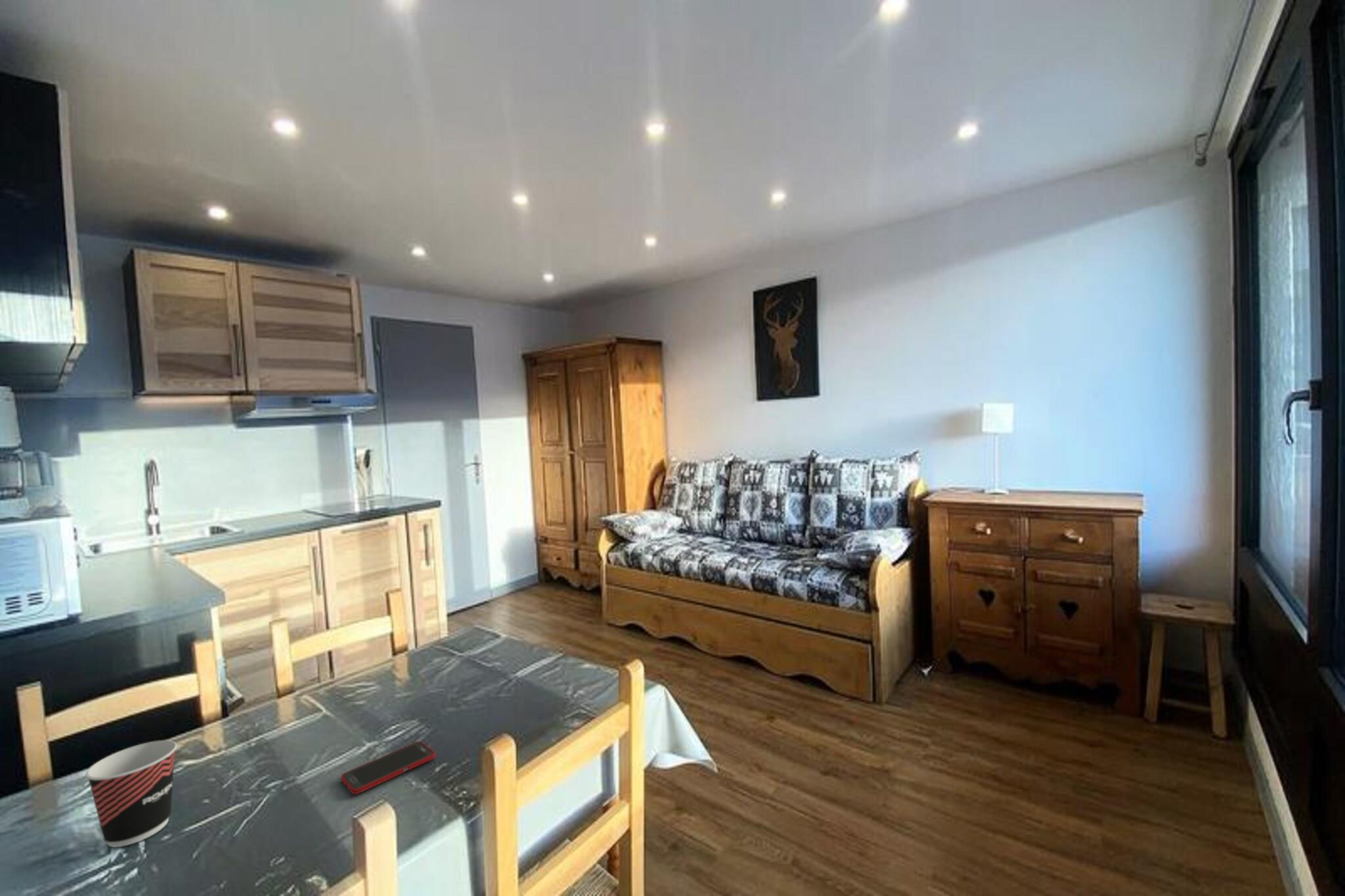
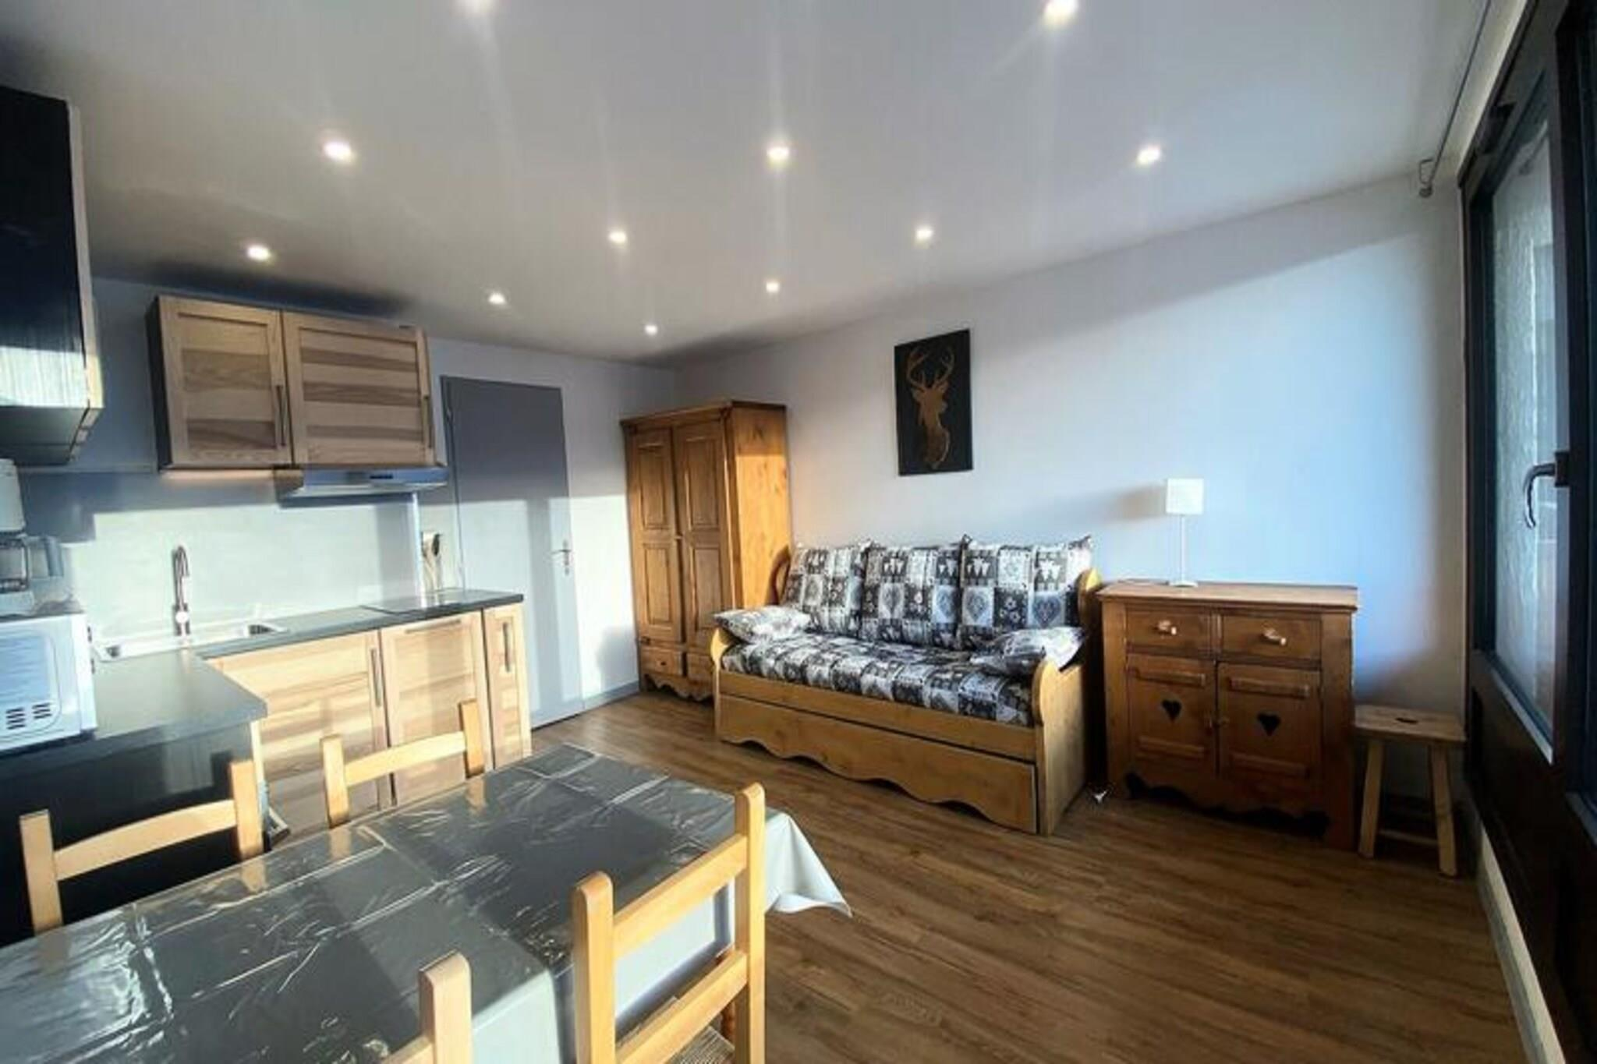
- cell phone (389, 766)
- cup (135, 794)
